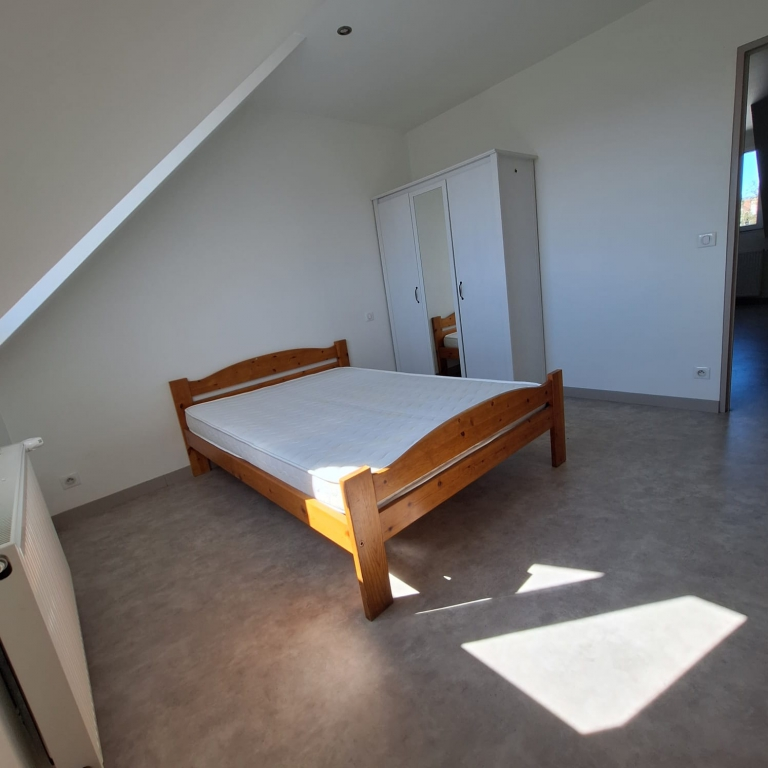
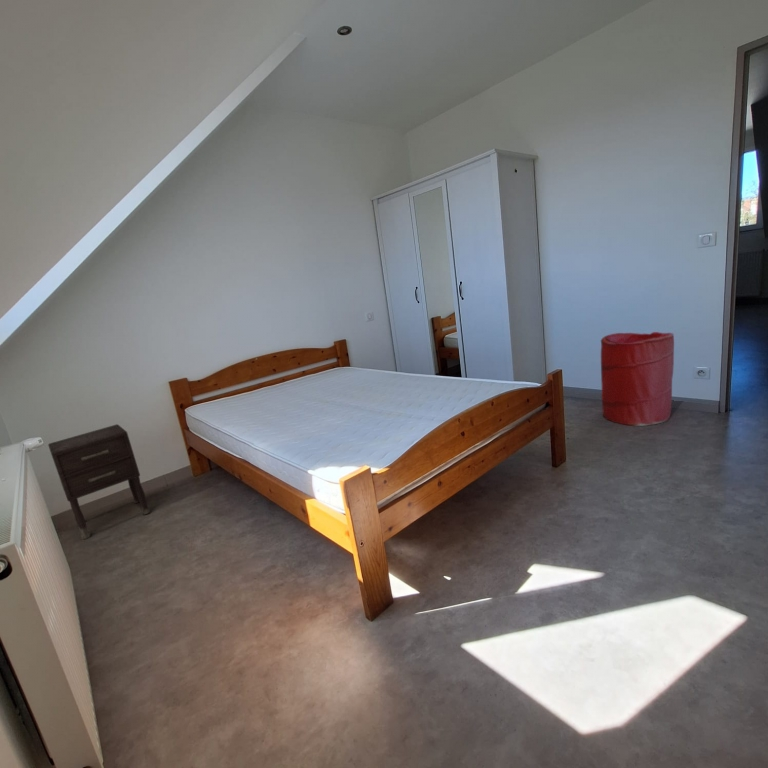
+ laundry hamper (636, 374)
+ nightstand (101, 479)
